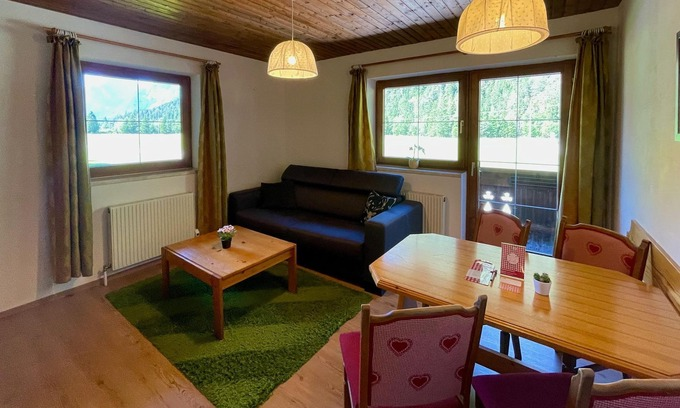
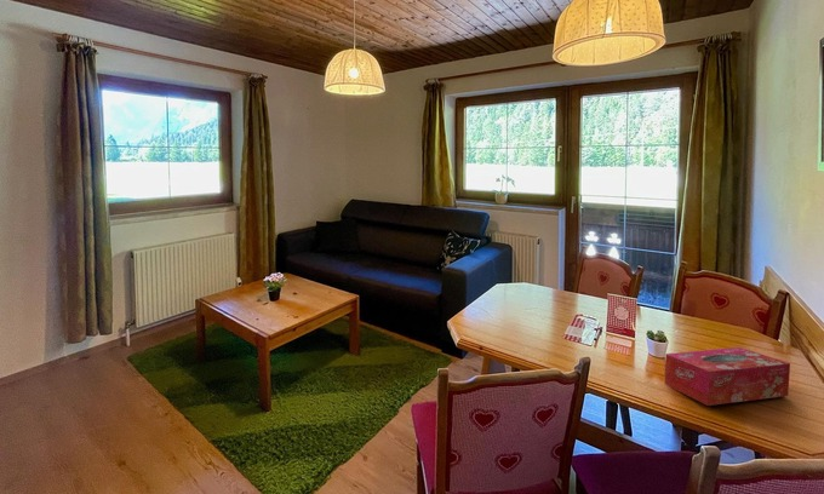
+ tissue box (725, 374)
